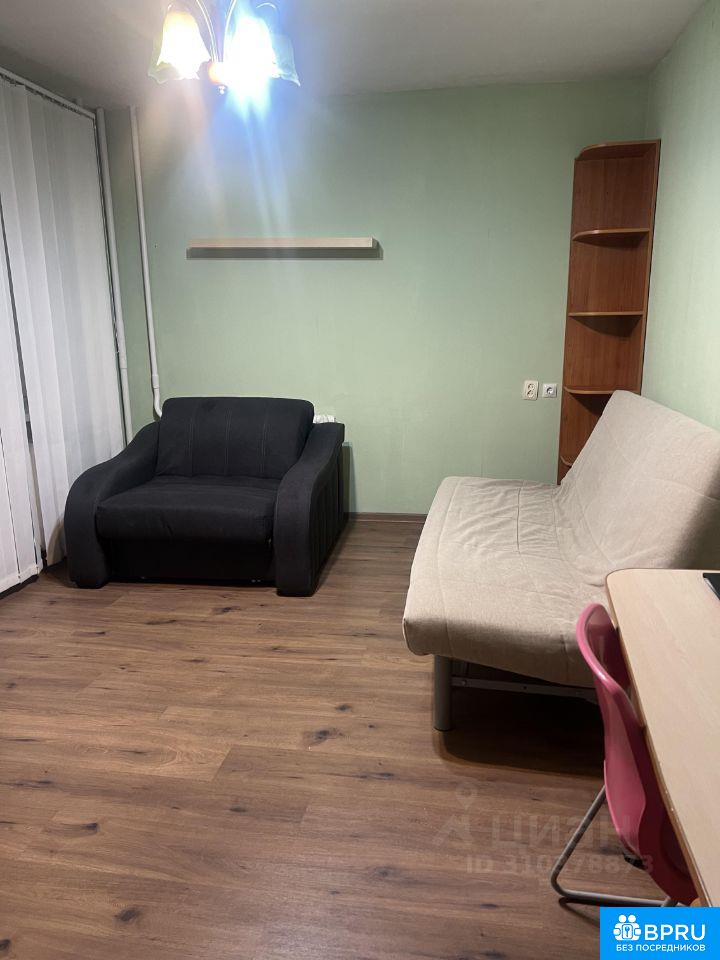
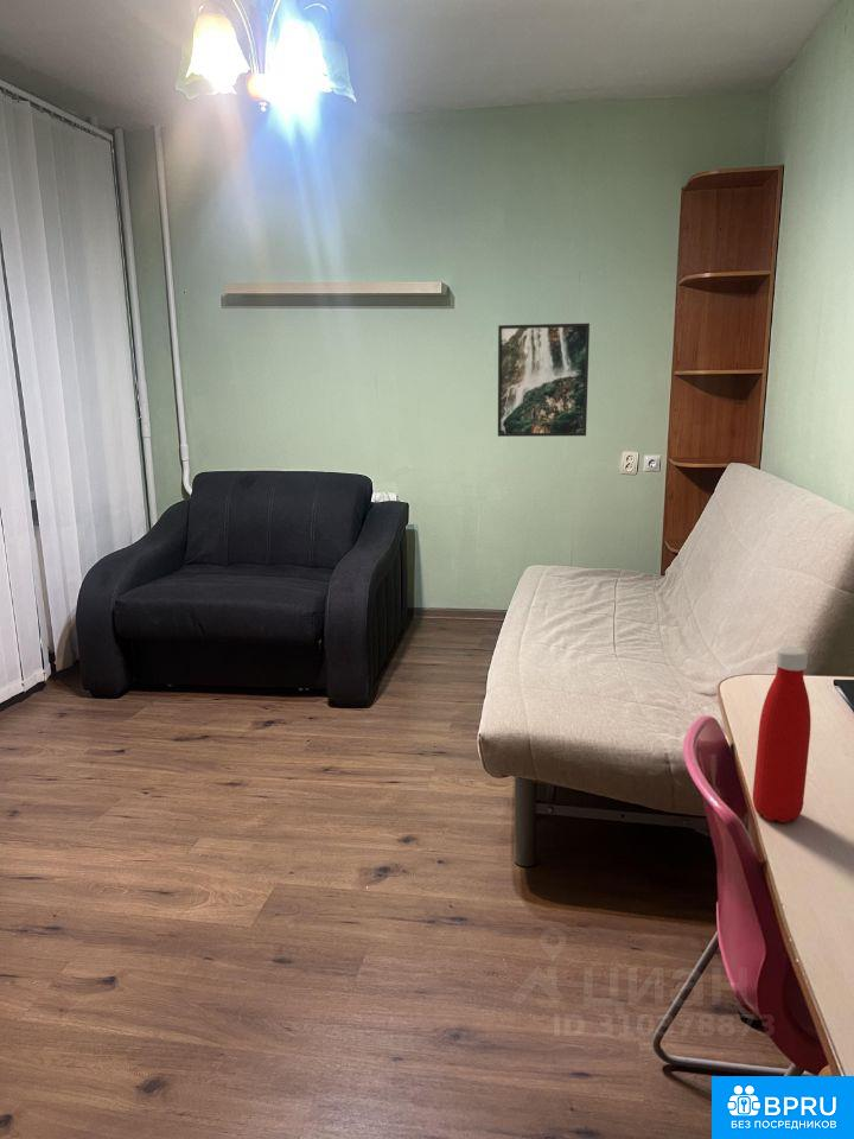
+ bottle (784, 733)
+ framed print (542, 381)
